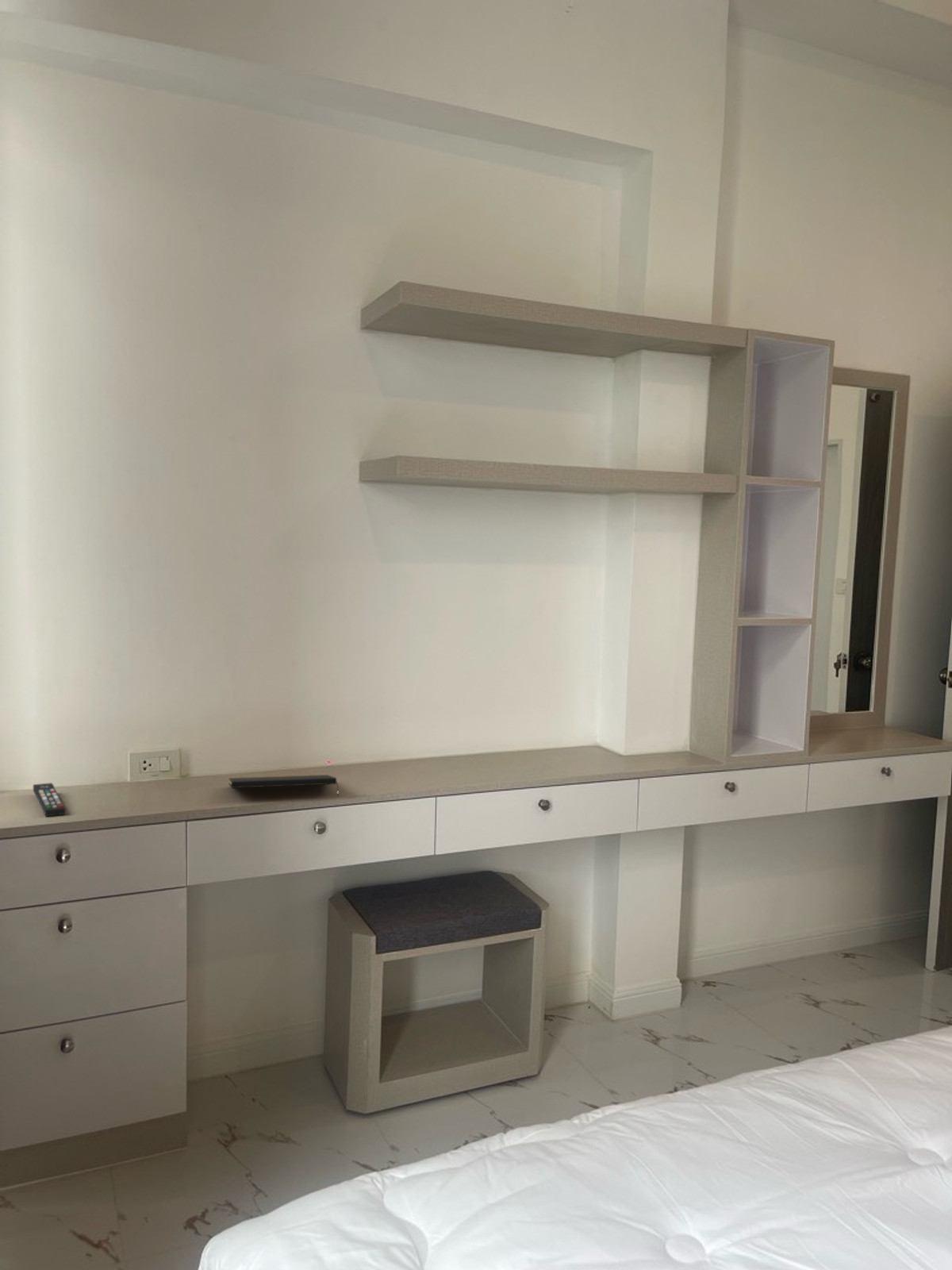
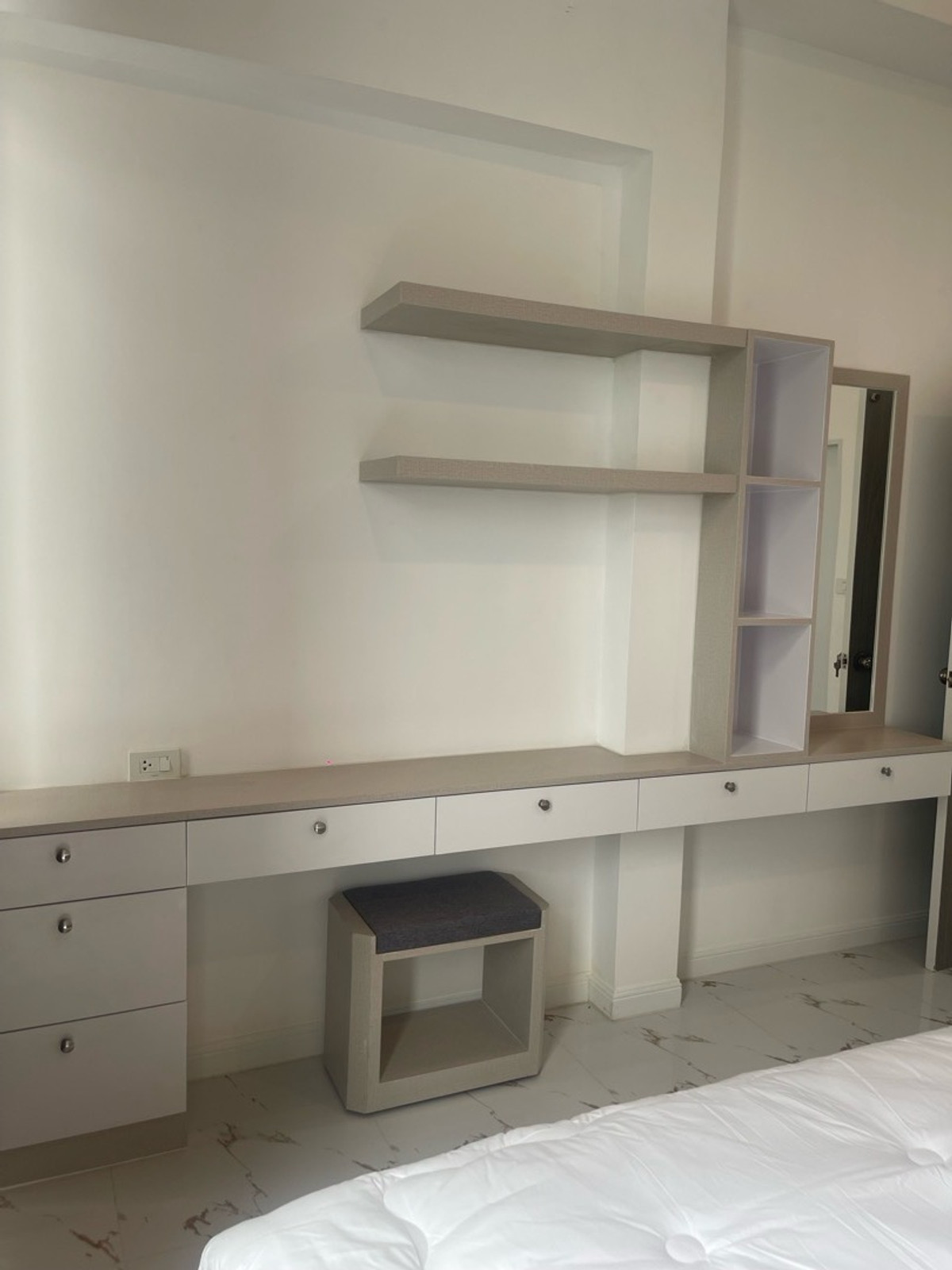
- notepad (281, 780)
- remote control (48, 799)
